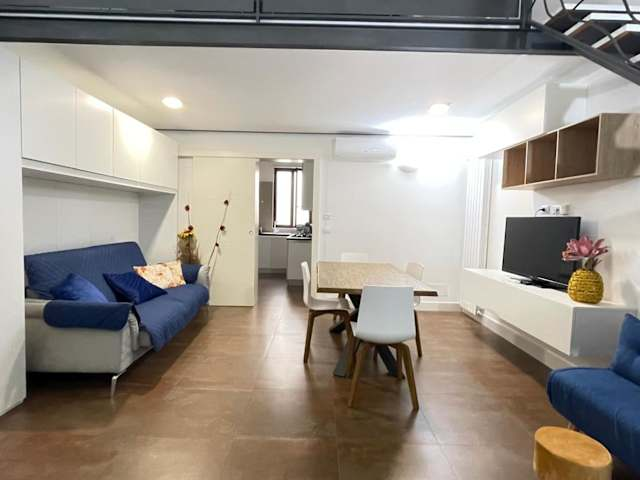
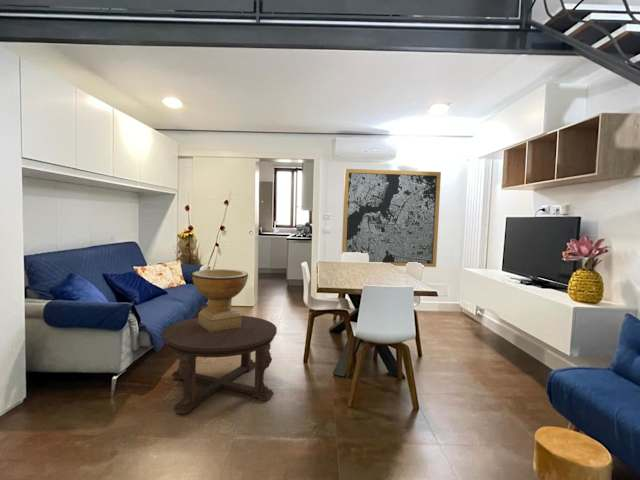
+ coffee table (221, 356)
+ decorative bowl (220, 299)
+ wall art (390, 218)
